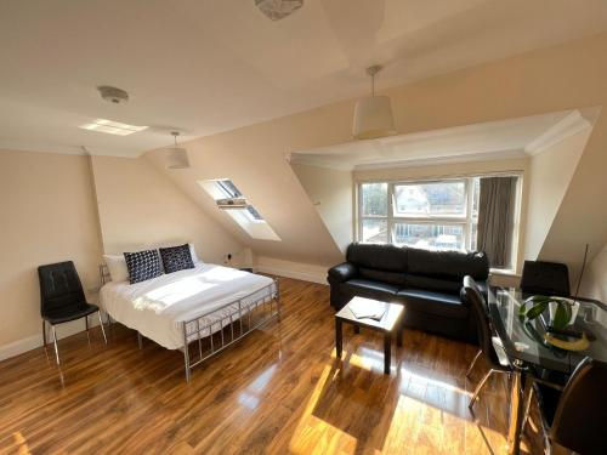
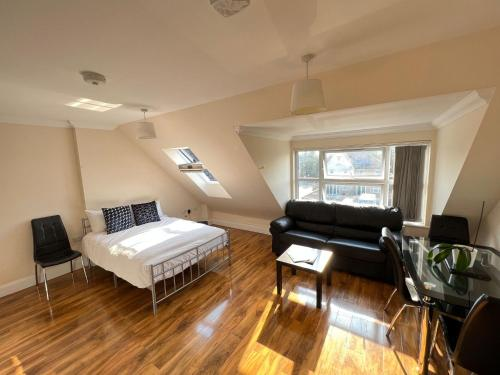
- fruit (563, 341)
